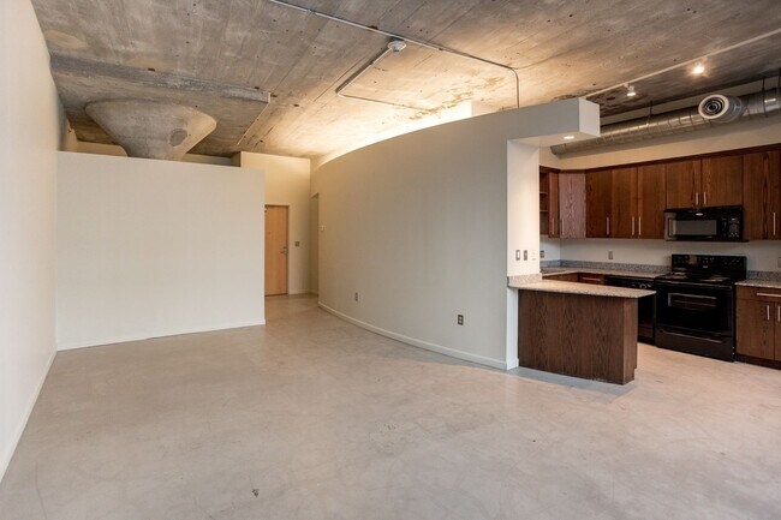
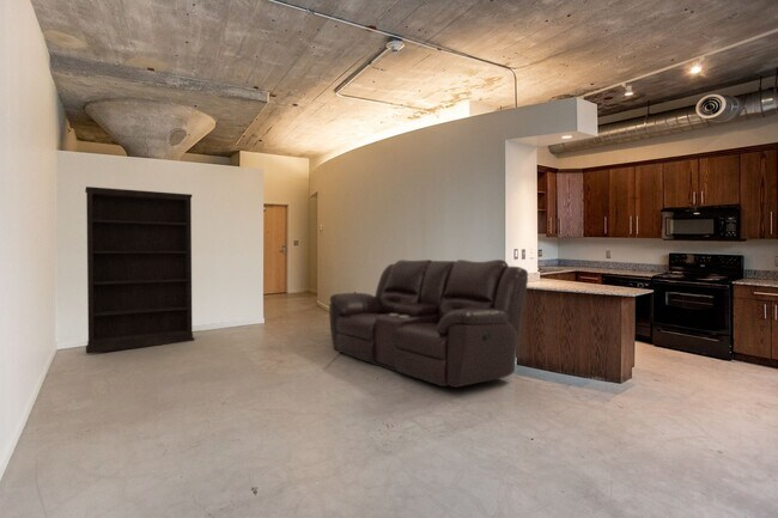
+ sofa (418, 310)
+ bookshelf (141, 268)
